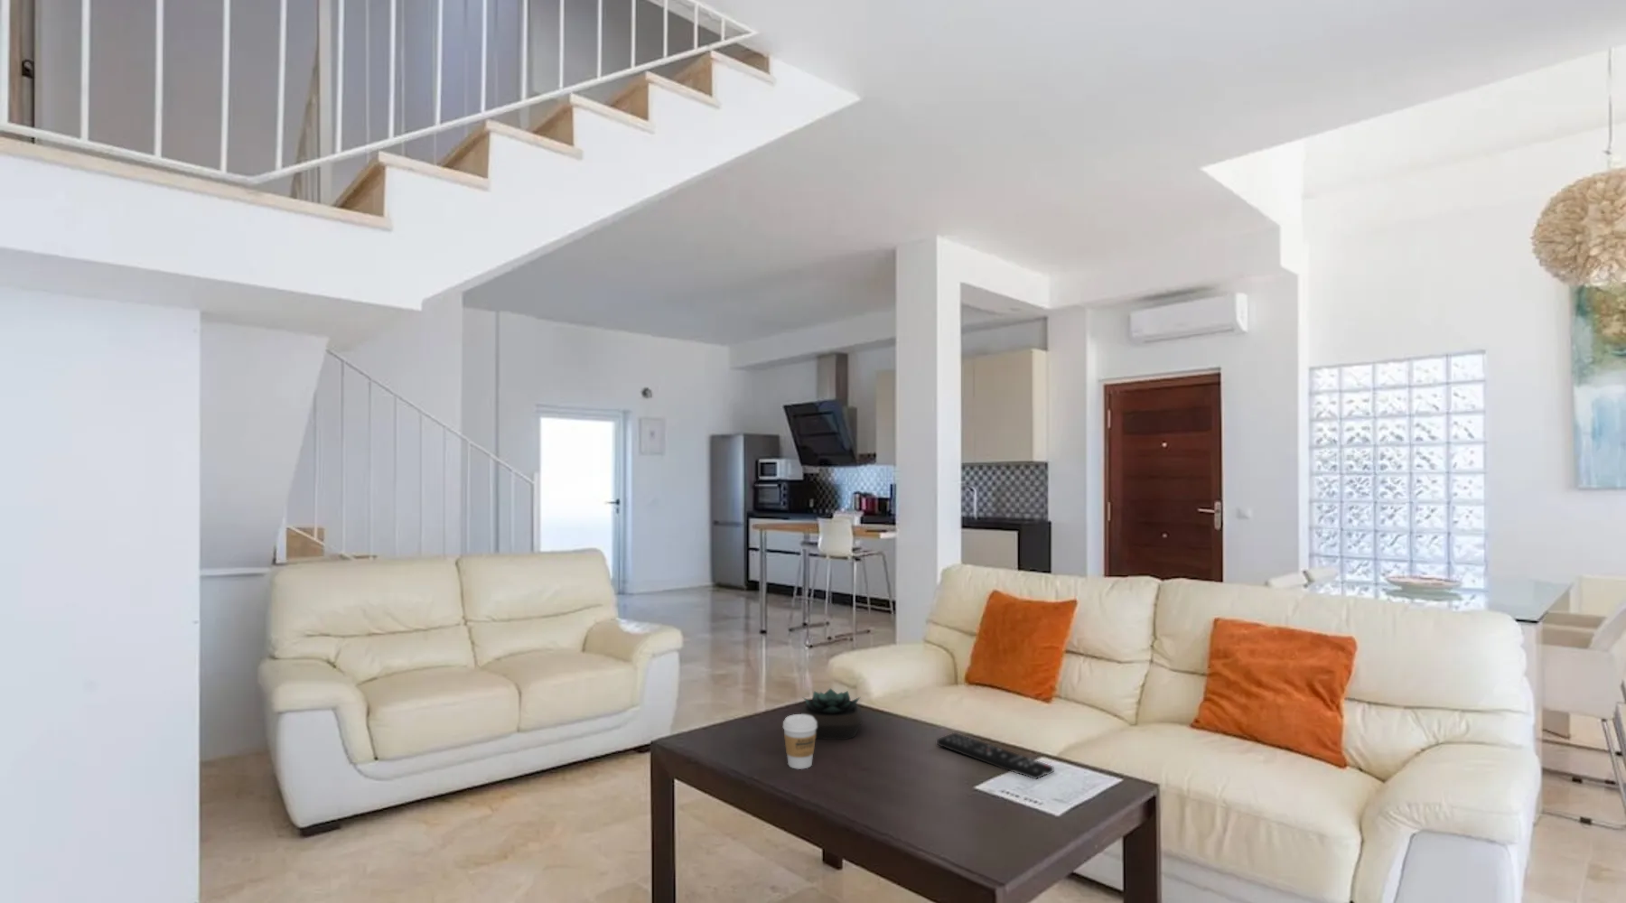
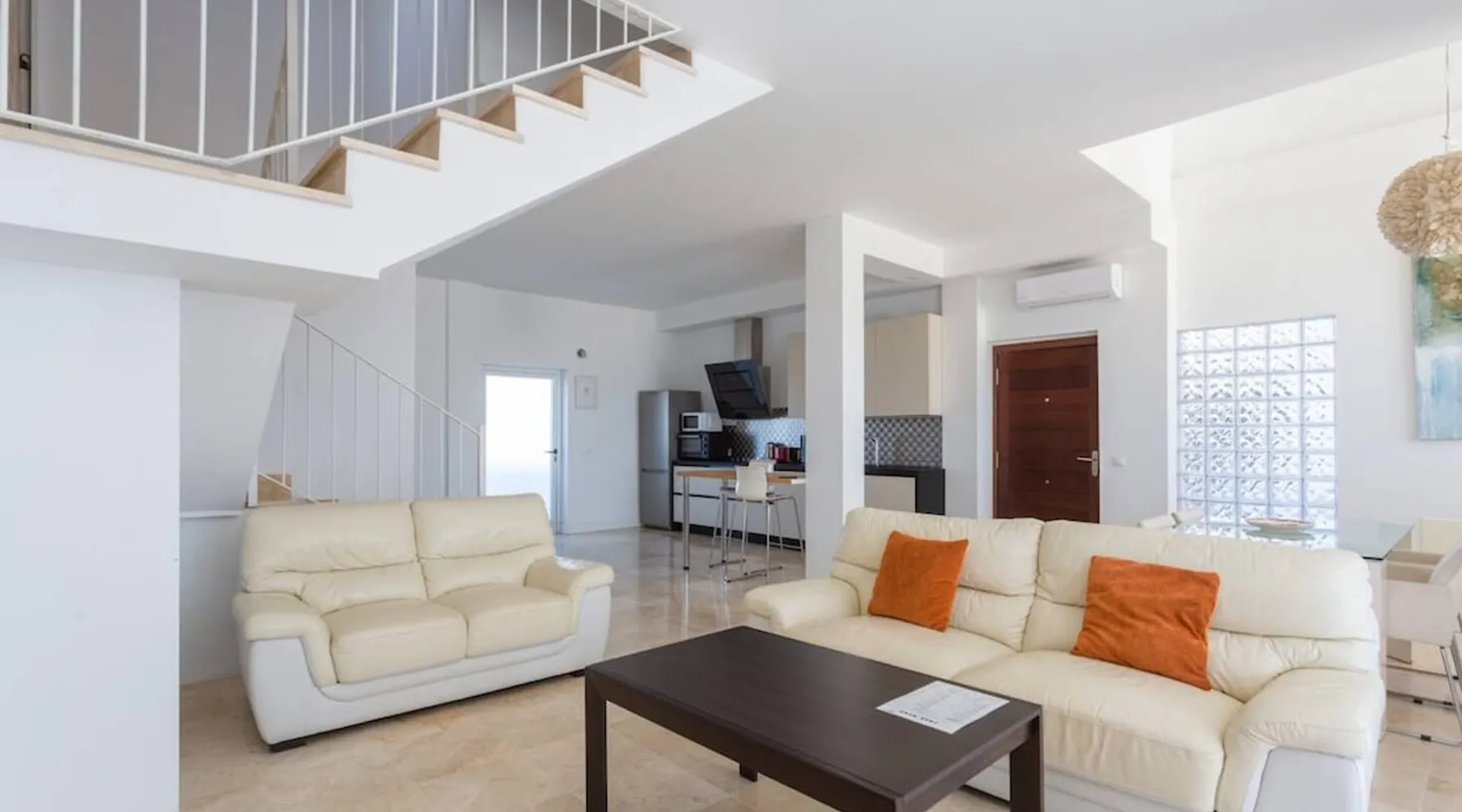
- coffee cup (800, 741)
- remote control (993, 754)
- succulent plant (831, 713)
